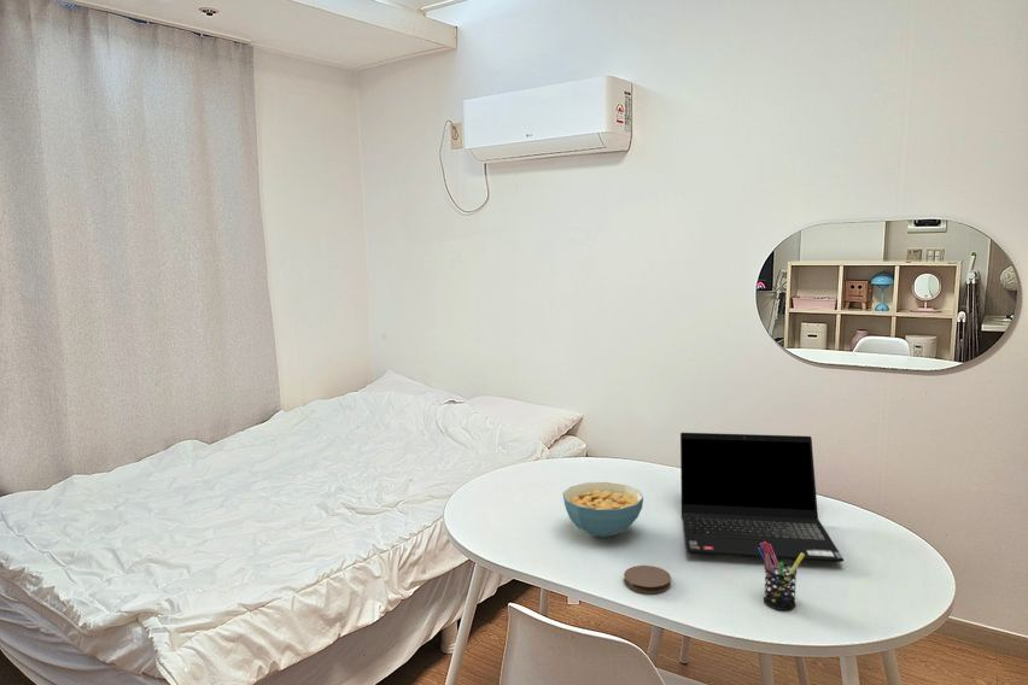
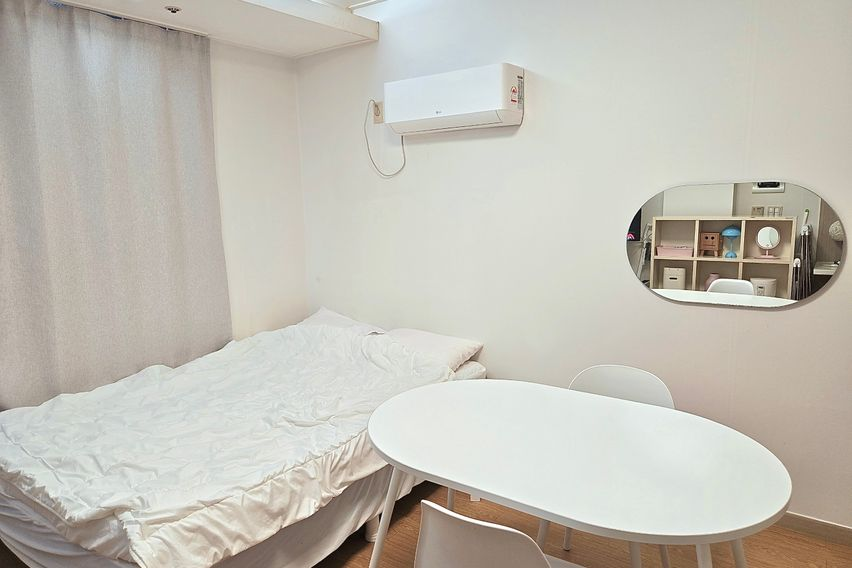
- pen holder (778, 574)
- coaster (647, 578)
- cereal bowl (602, 514)
- laptop computer (753, 492)
